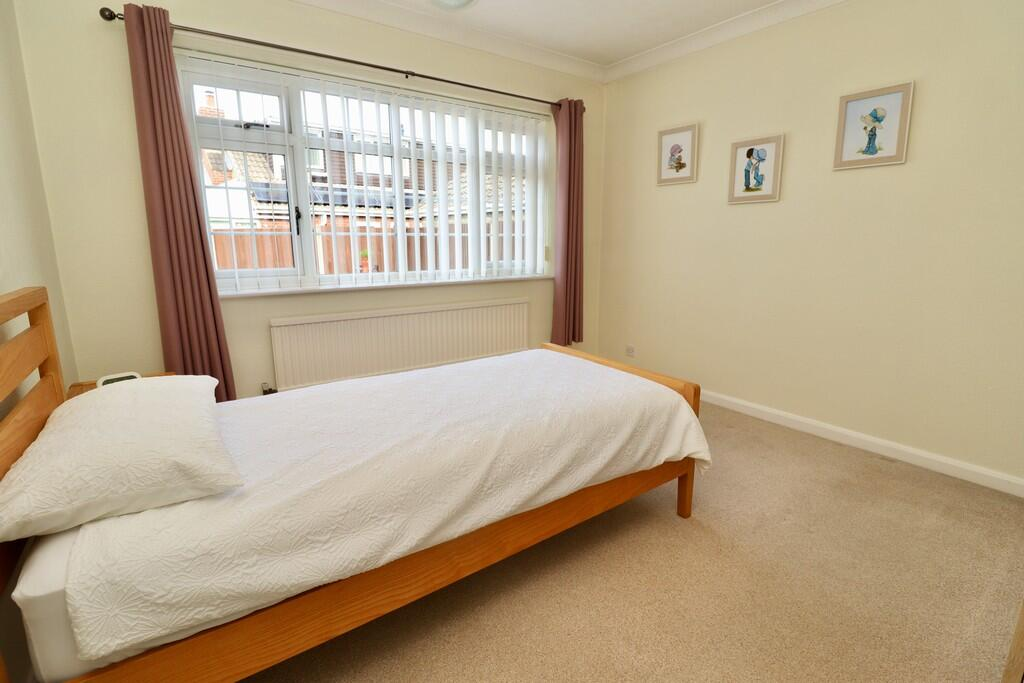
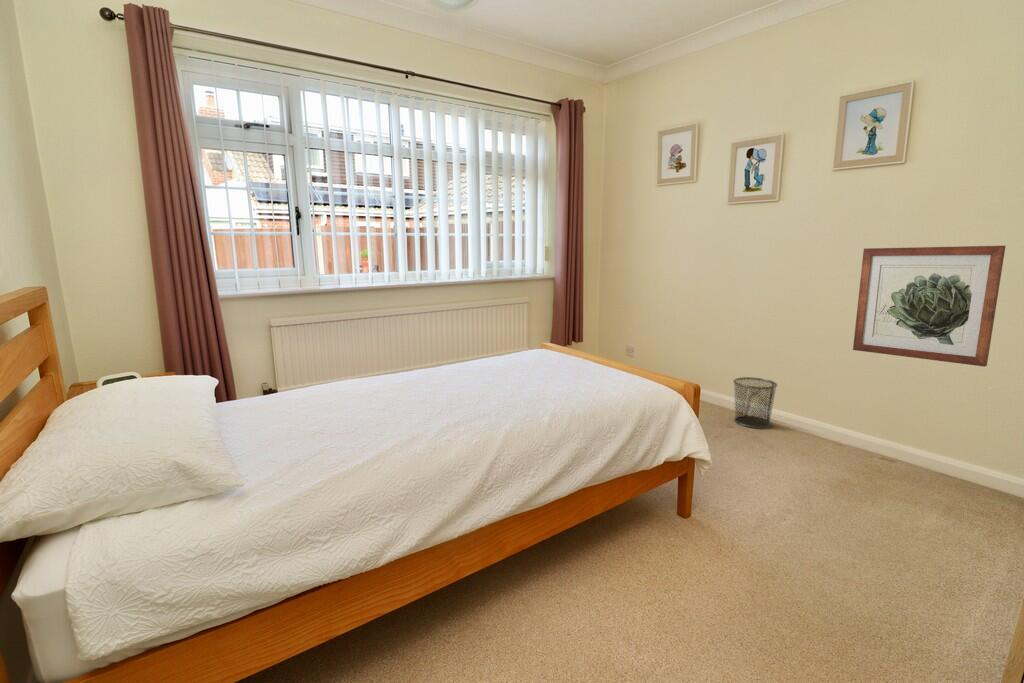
+ waste bin (753, 402)
+ wall art (921, 303)
